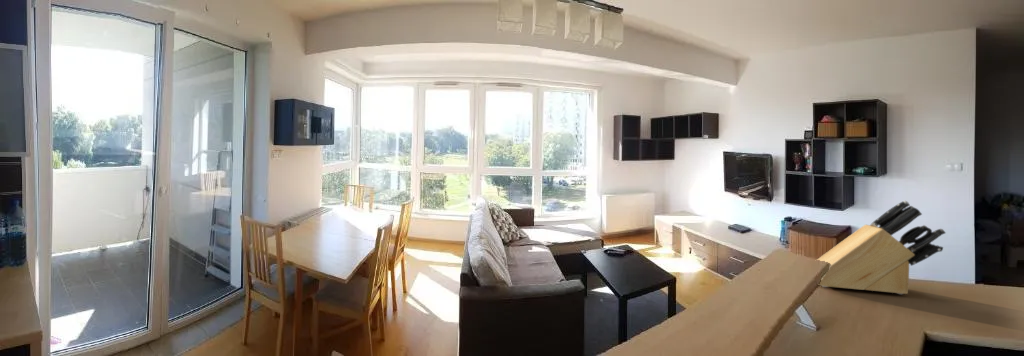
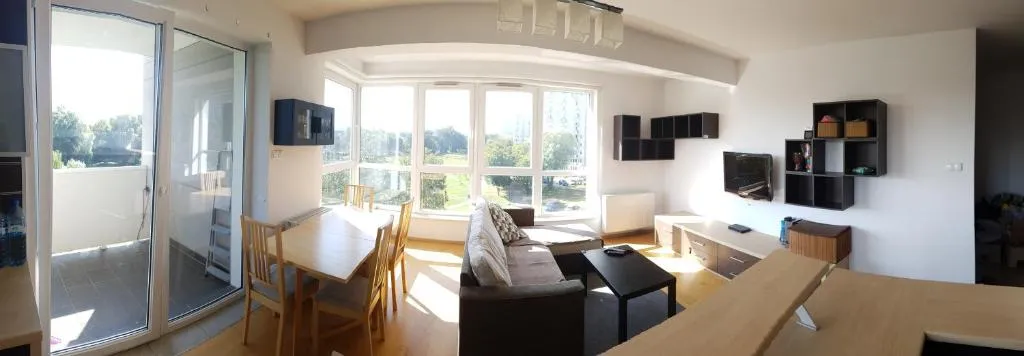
- knife block (869, 244)
